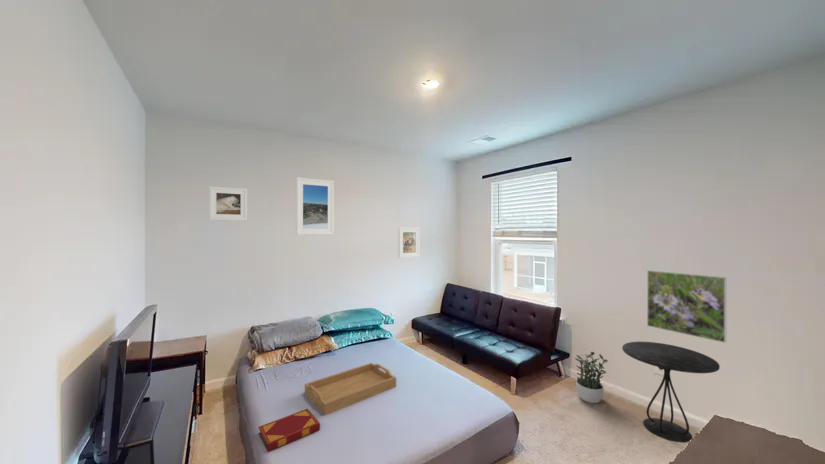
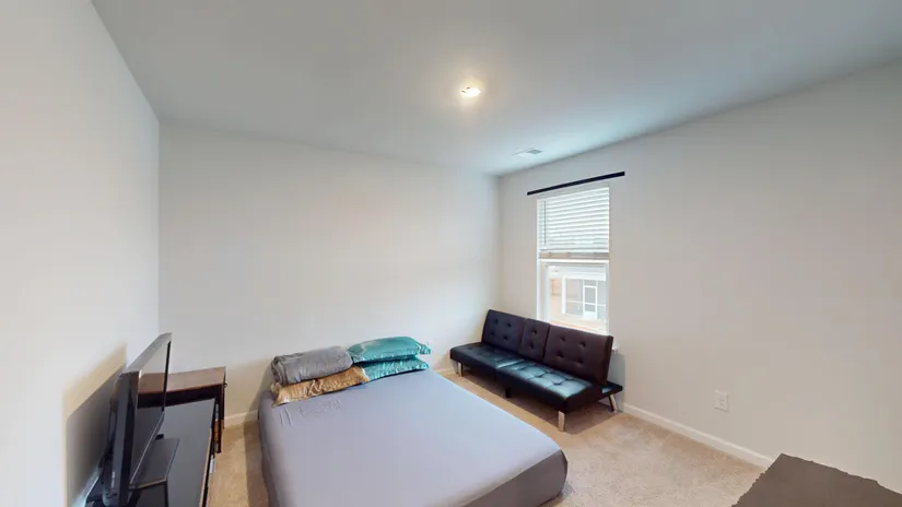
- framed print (409, 242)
- hardback book (289, 428)
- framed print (683, 303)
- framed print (228, 203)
- serving tray (351, 384)
- side table (668, 392)
- potted plant (591, 376)
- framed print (315, 207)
